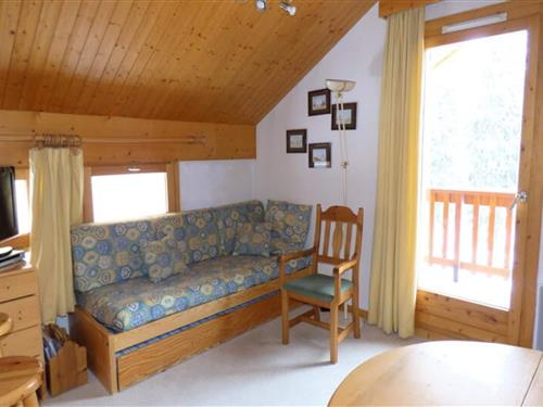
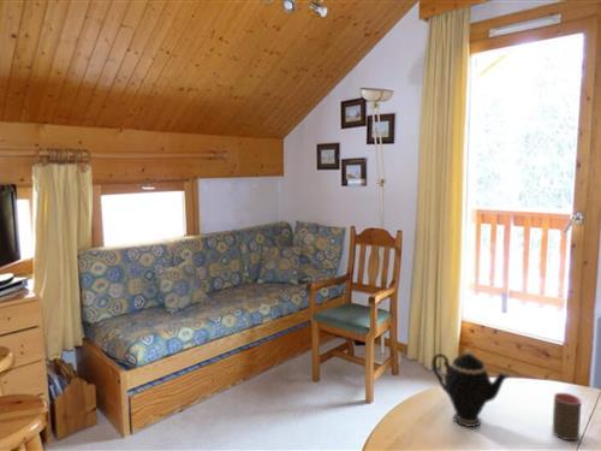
+ cup (566, 416)
+ teapot (469, 385)
